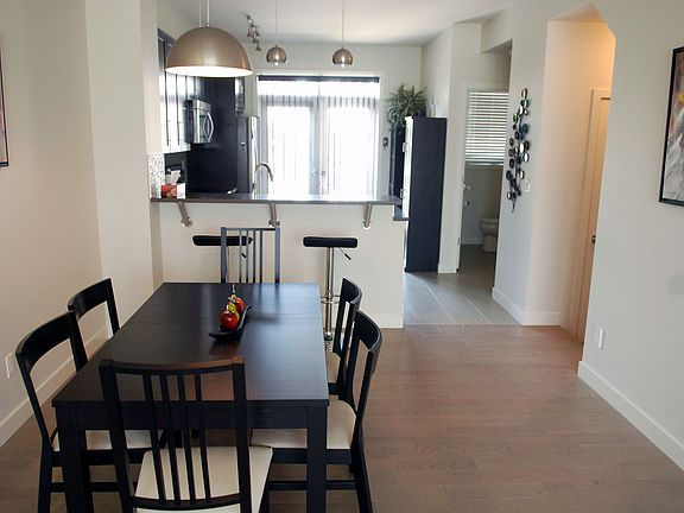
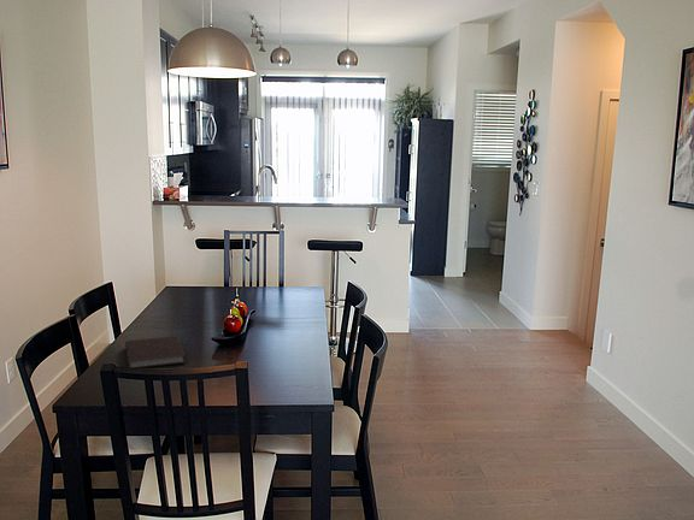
+ notebook (154, 351)
